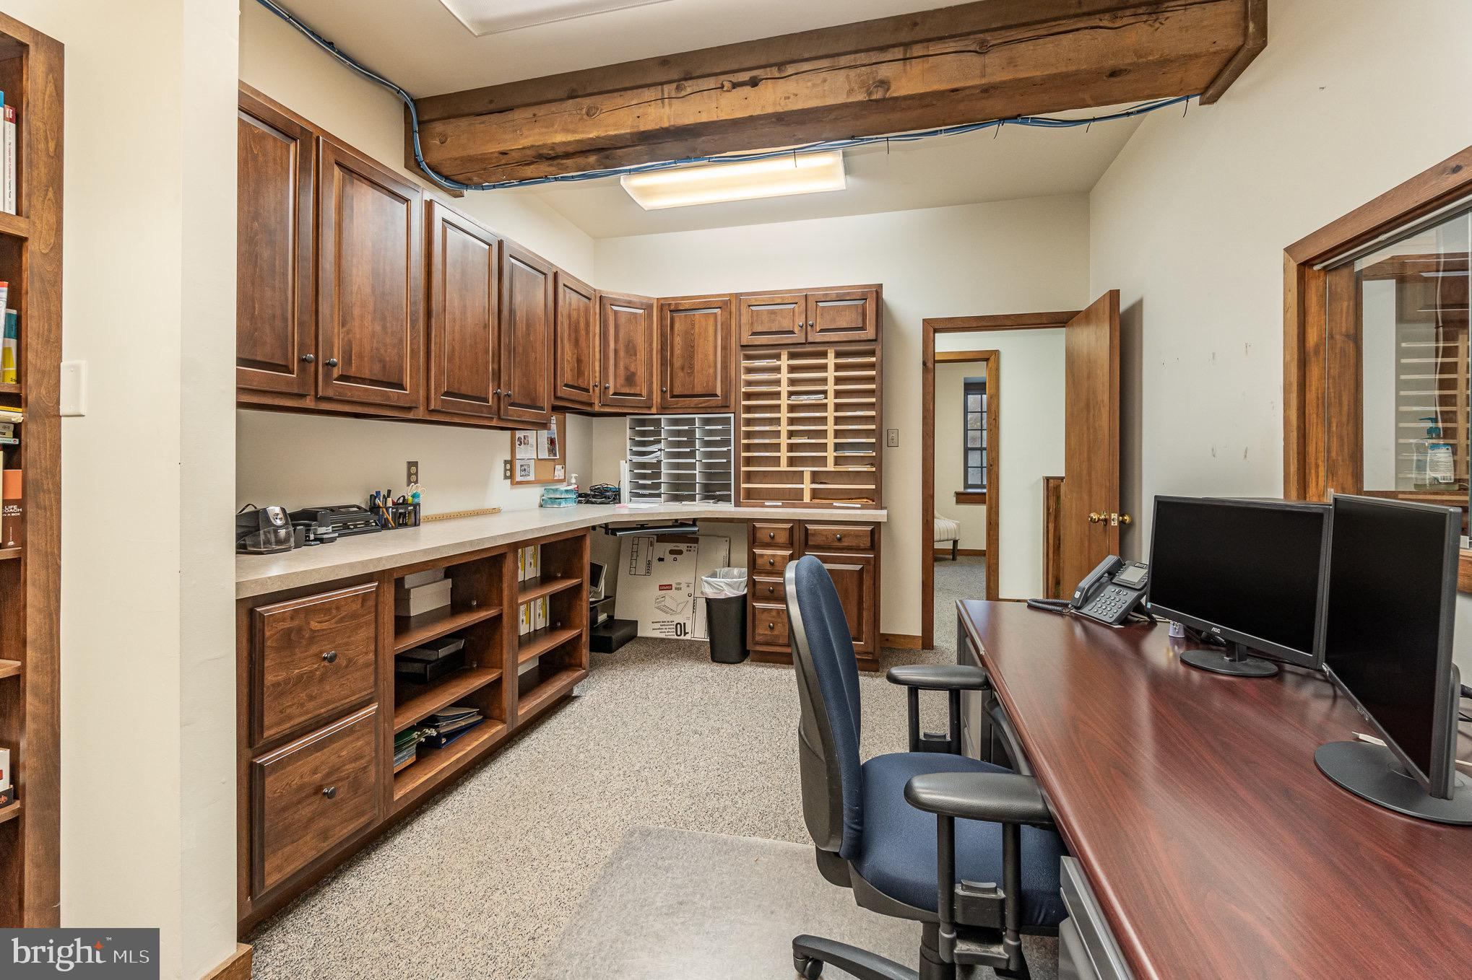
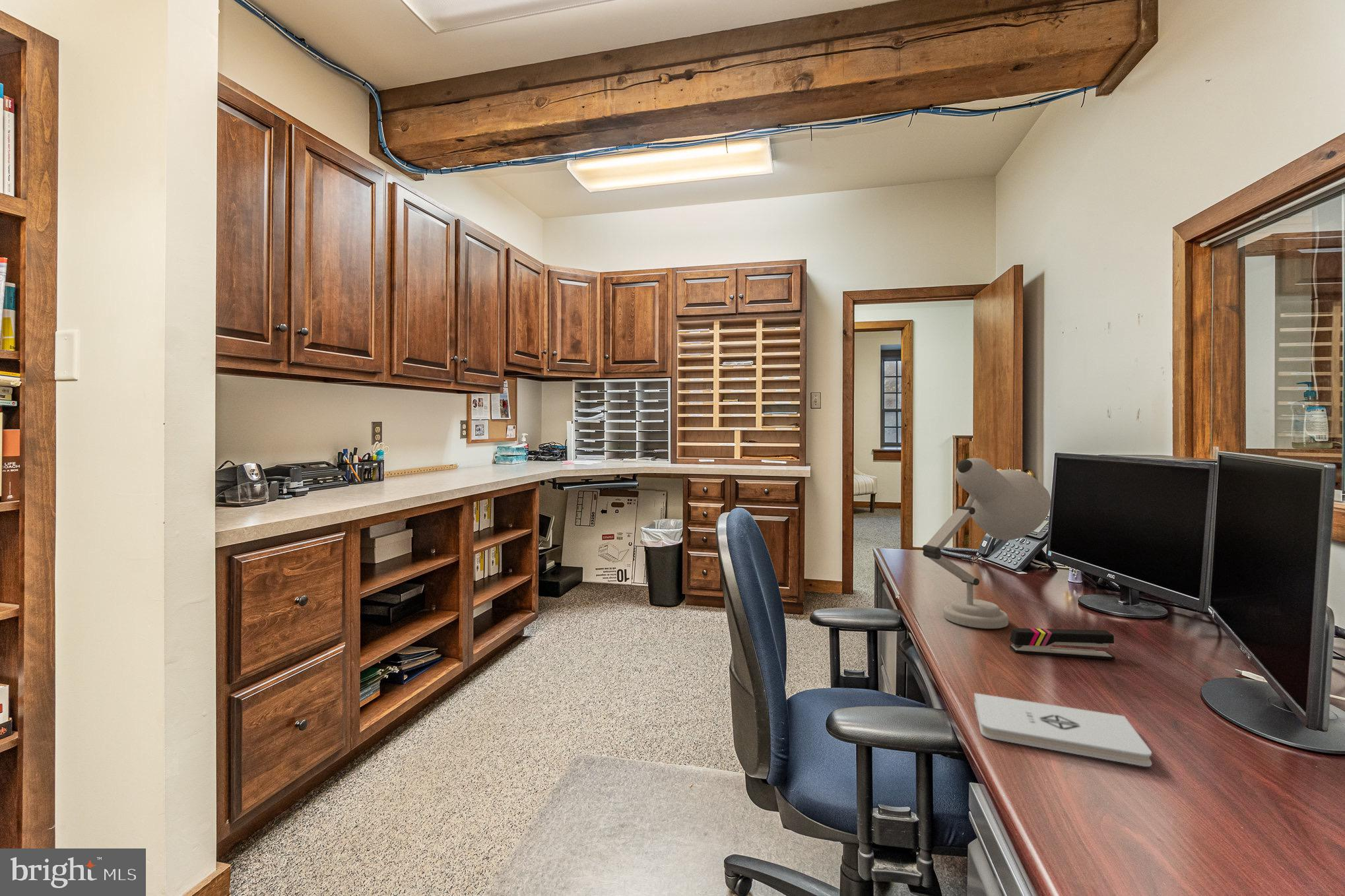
+ stapler (1061, 641)
+ notepad (1054, 726)
+ desk lamp (989, 534)
